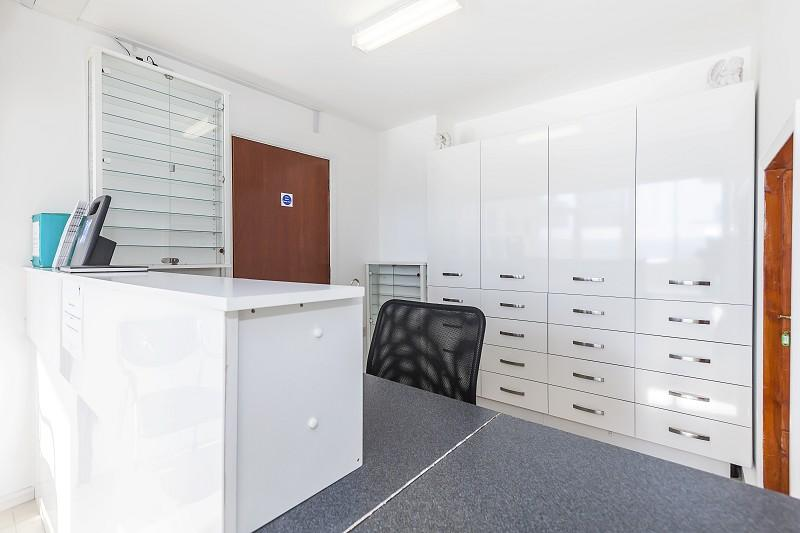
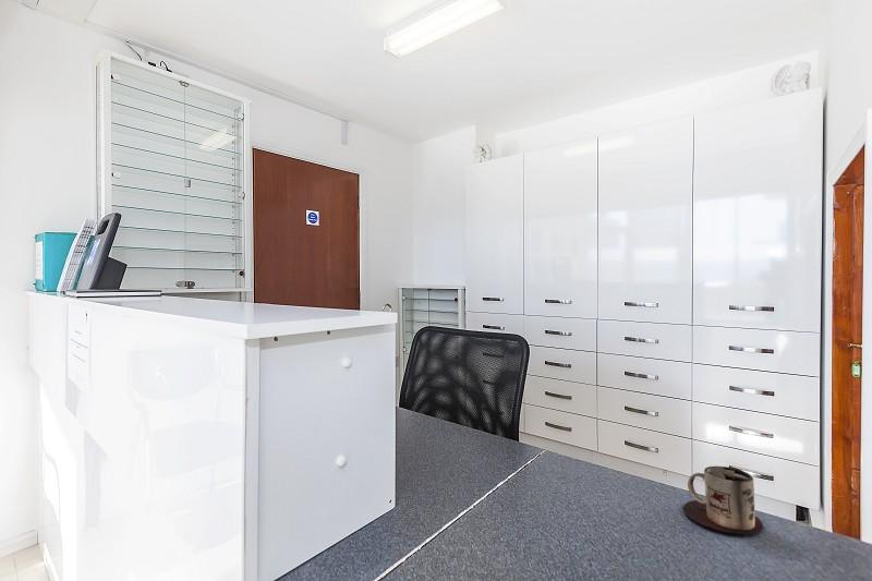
+ mug (720, 493)
